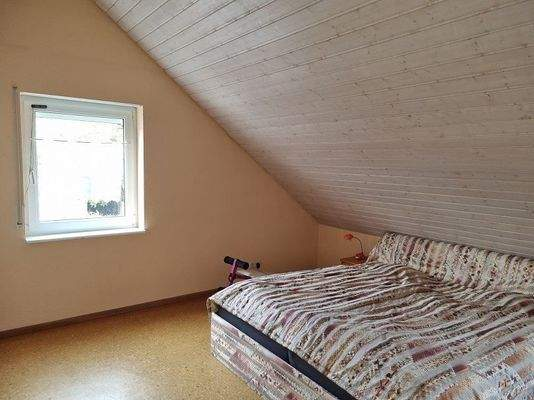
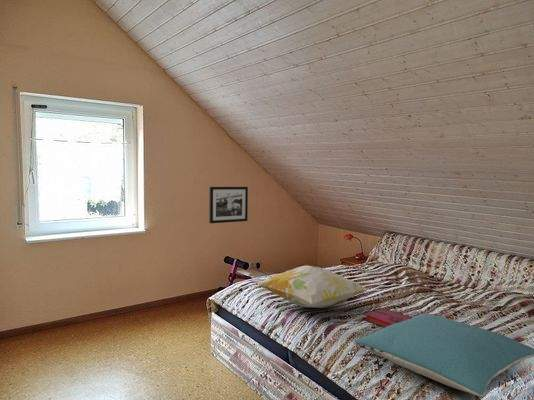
+ hardback book (392, 319)
+ decorative pillow (311, 286)
+ picture frame (229, 204)
+ pillow (444, 347)
